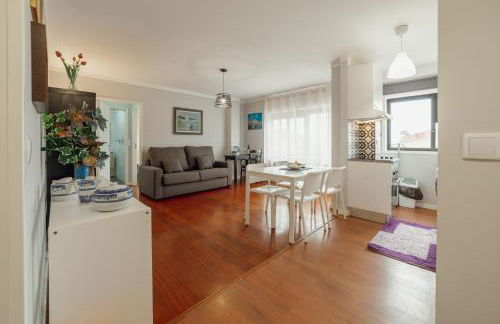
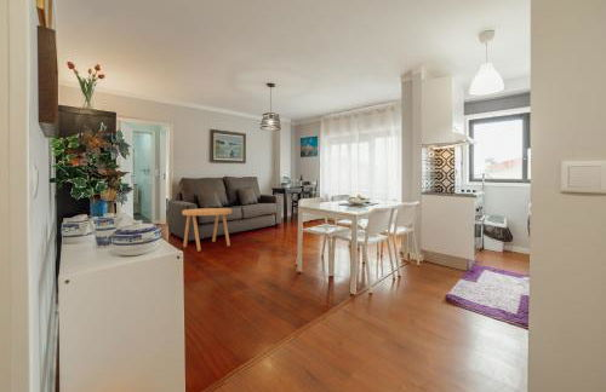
+ side table (213, 230)
